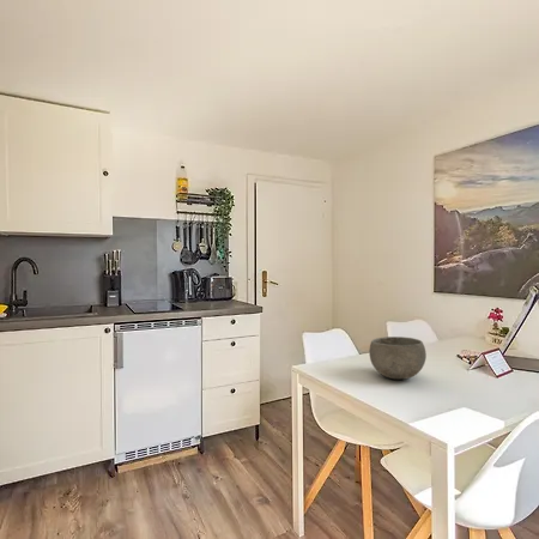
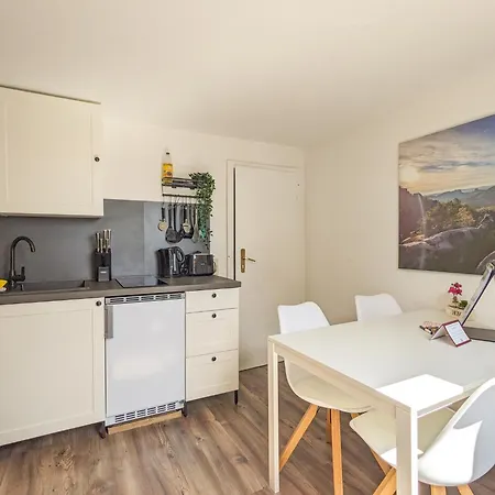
- bowl (396, 358)
